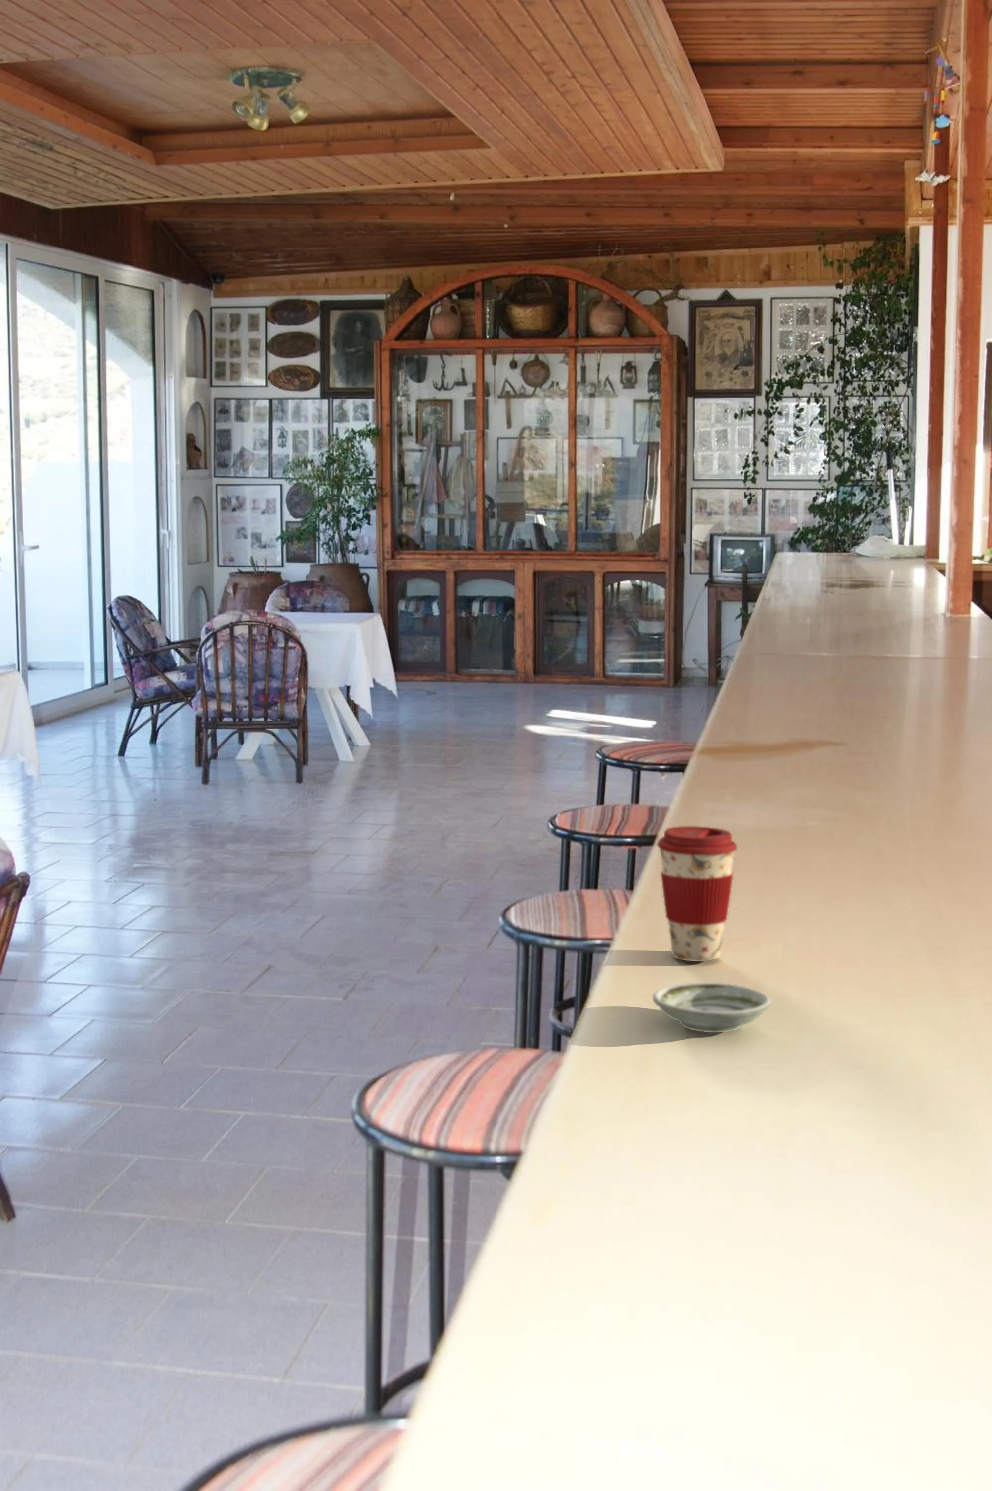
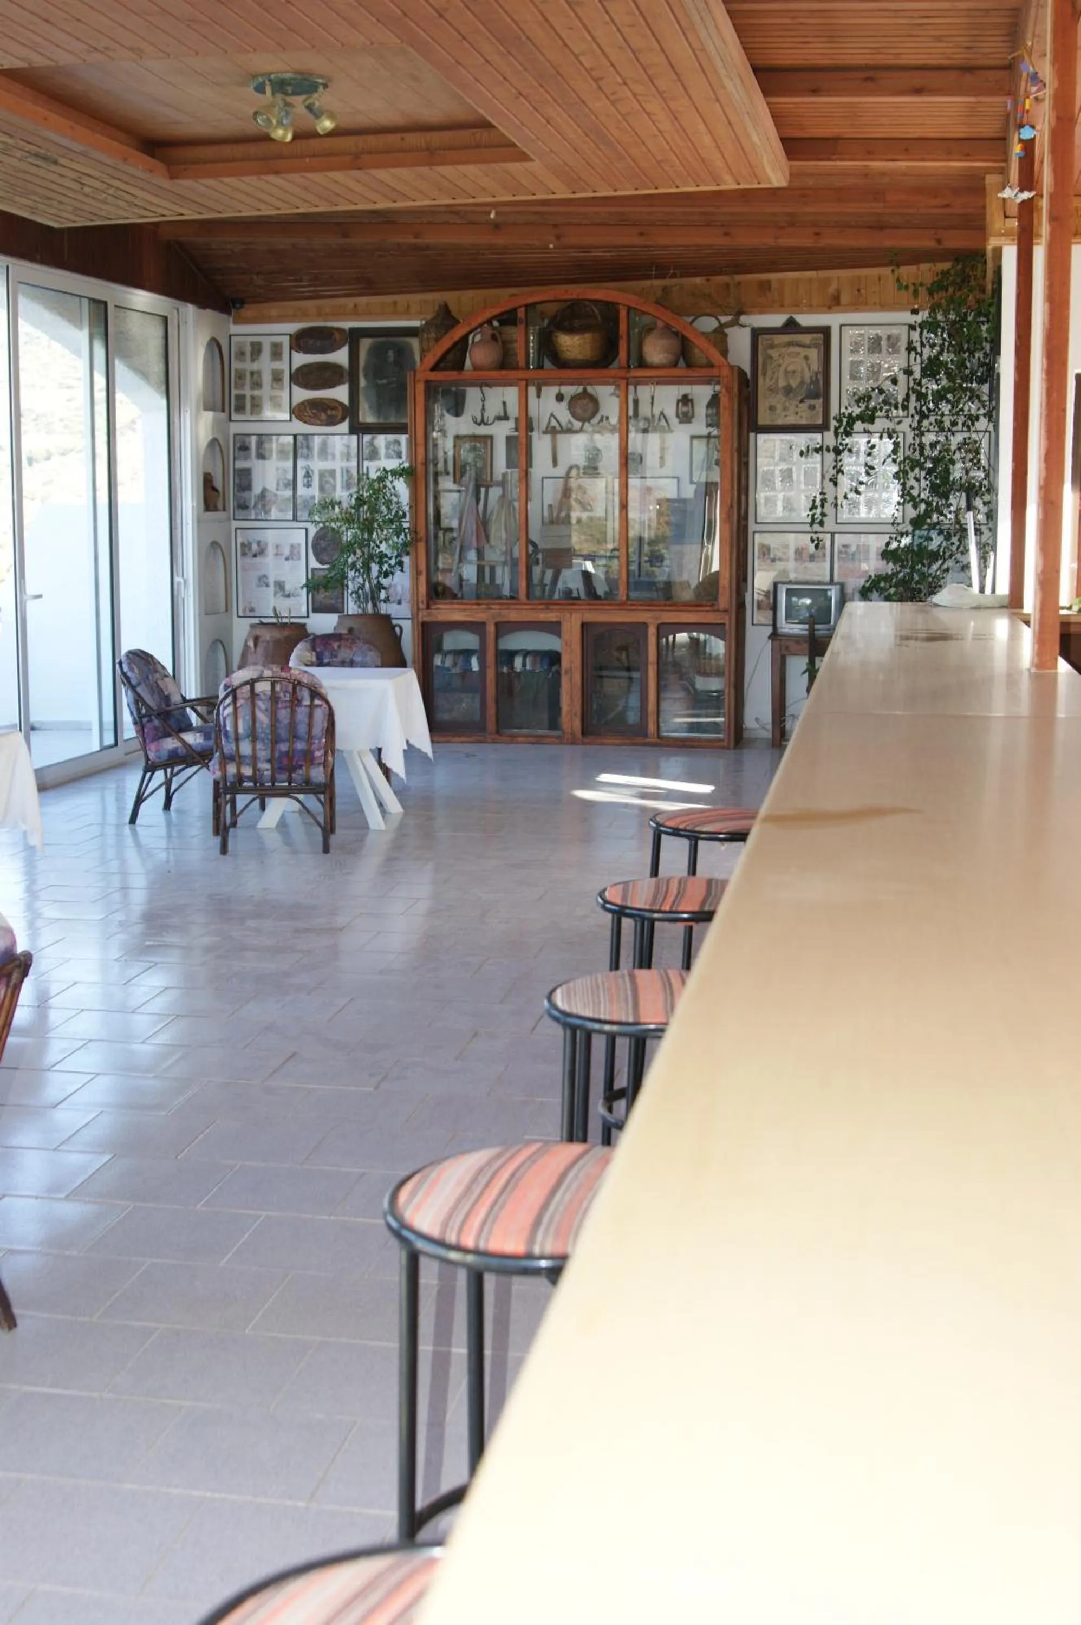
- saucer (711, 1009)
- coffee cup (696, 893)
